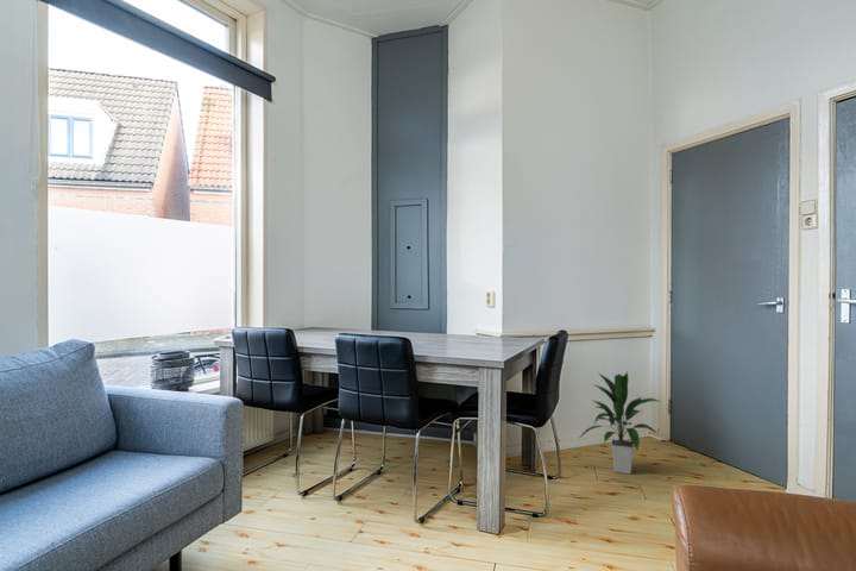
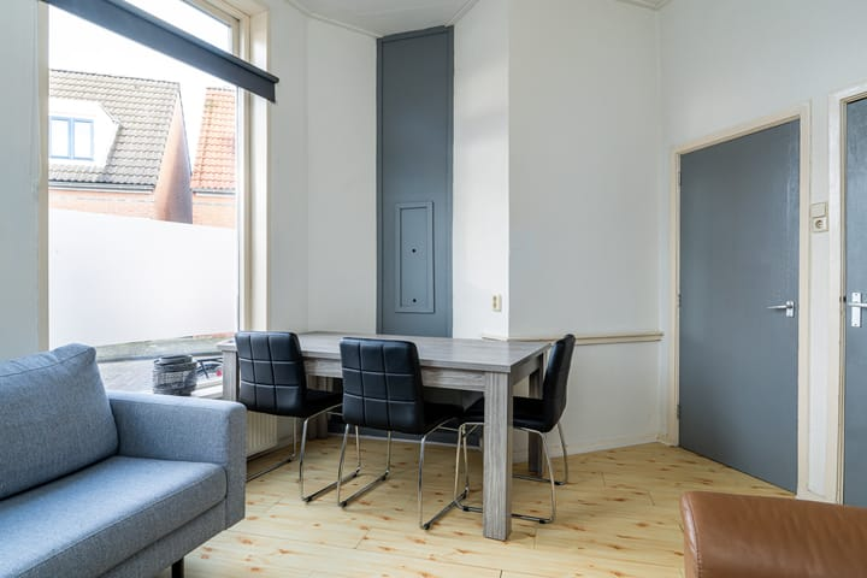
- indoor plant (618, 419)
